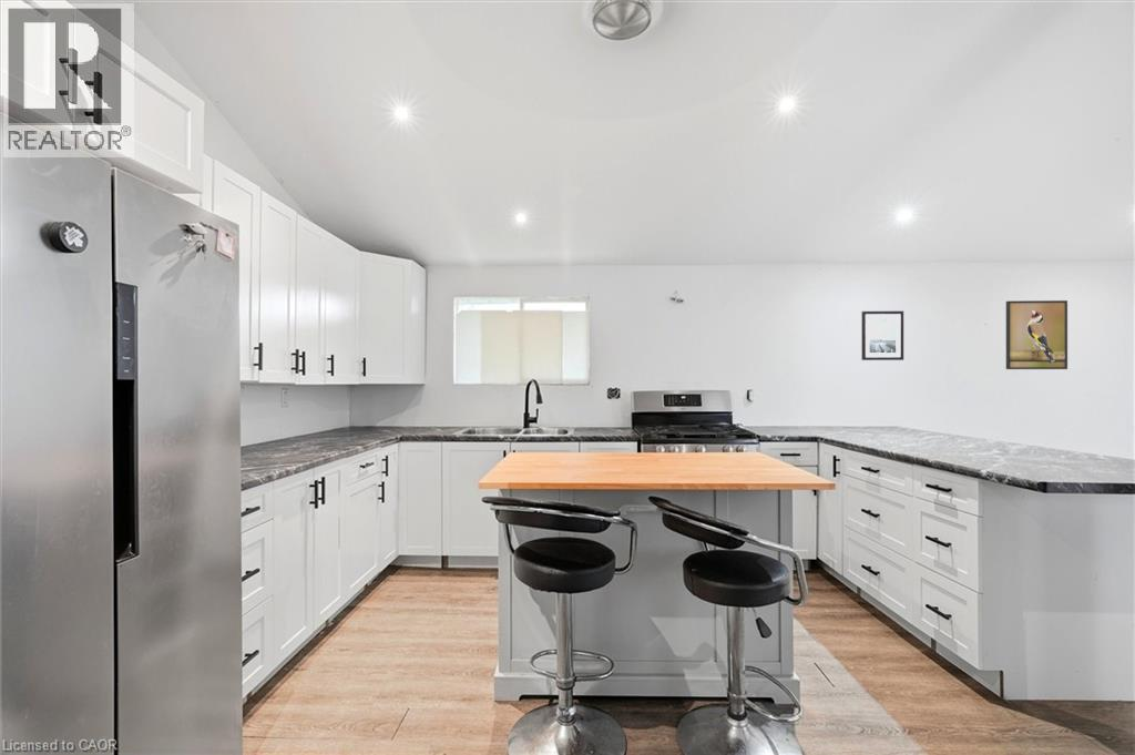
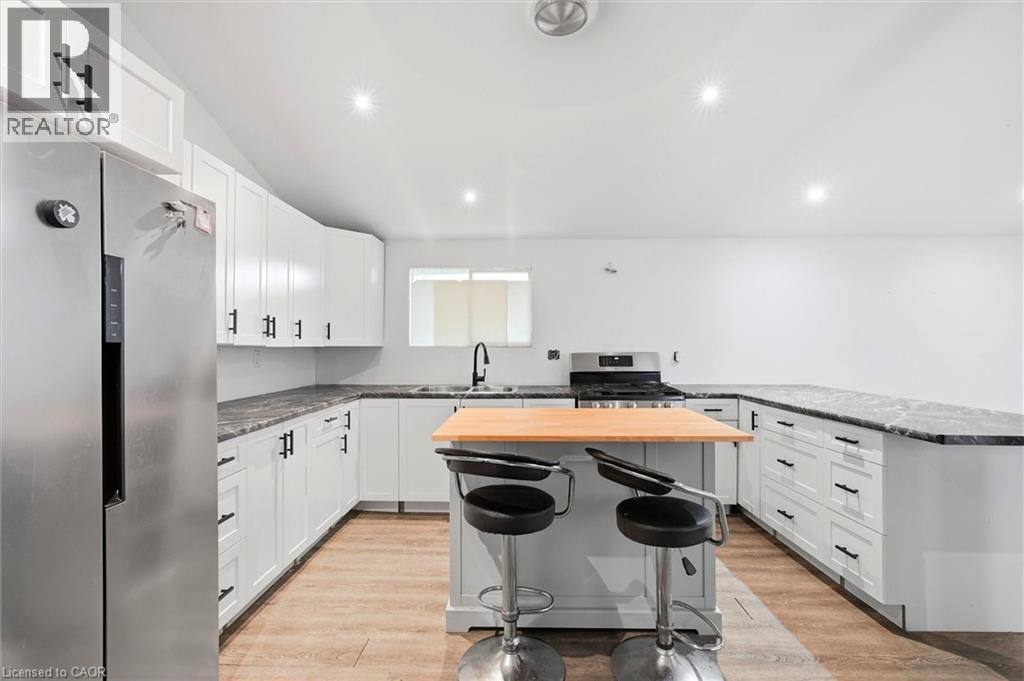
- wall art (882, 335)
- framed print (1036, 335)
